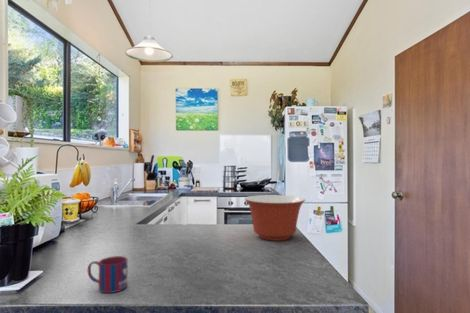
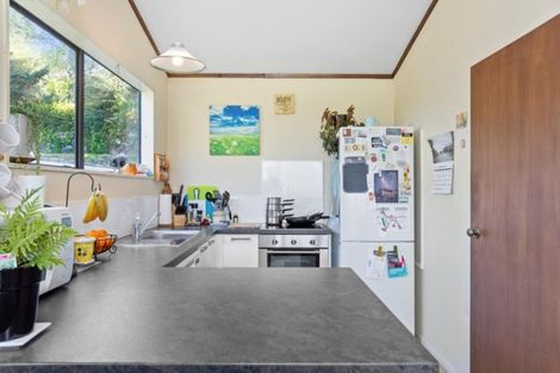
- mixing bowl (274, 217)
- mug (107, 273)
